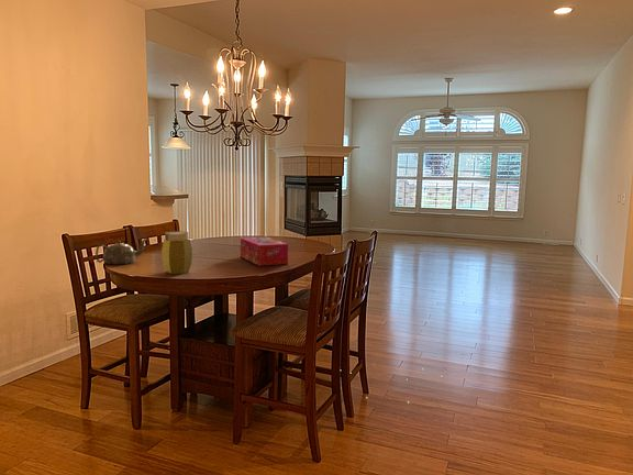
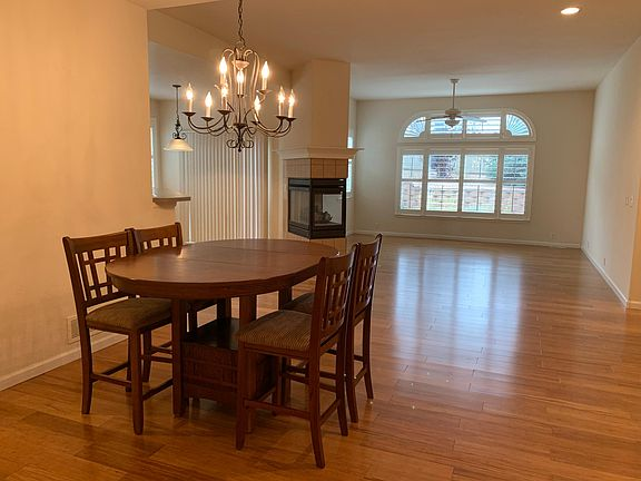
- tissue box (263, 250)
- jar (177, 252)
- teapot (122, 251)
